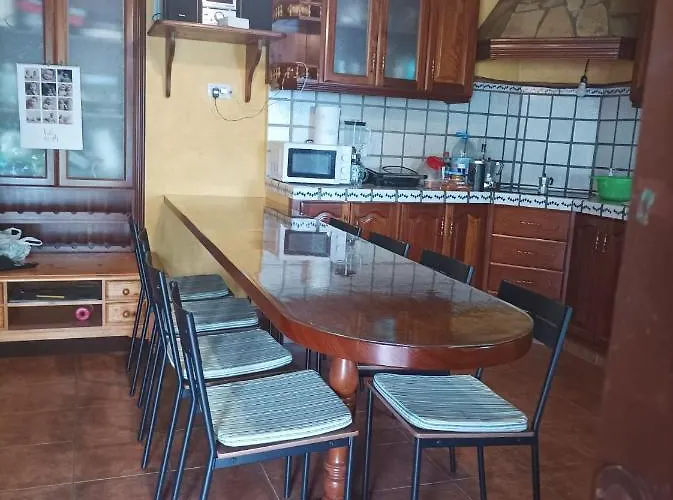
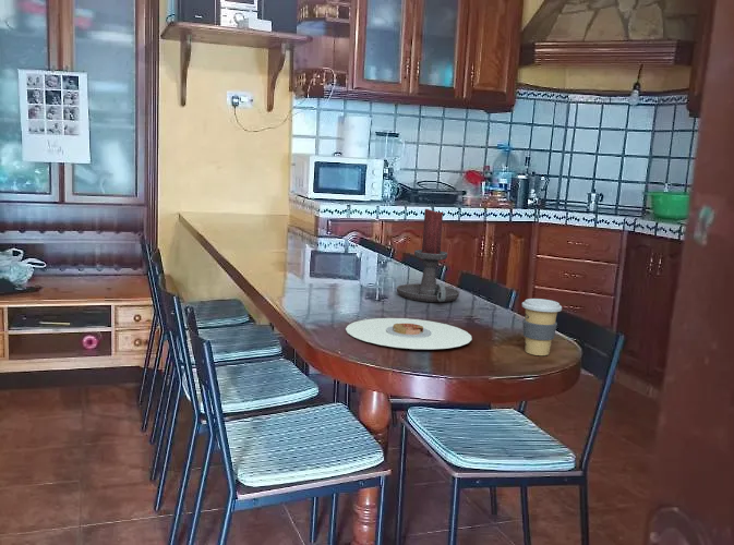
+ coffee cup (539, 327)
+ plate (408, 328)
+ candle holder (433, 254)
